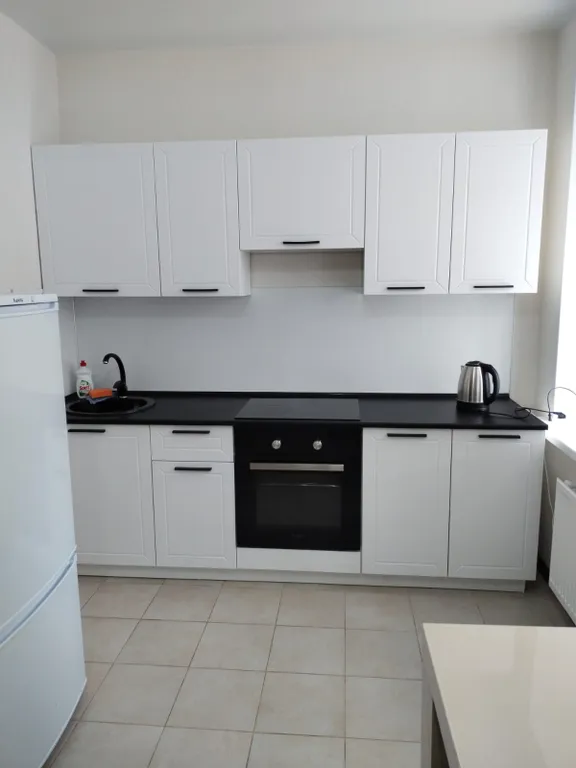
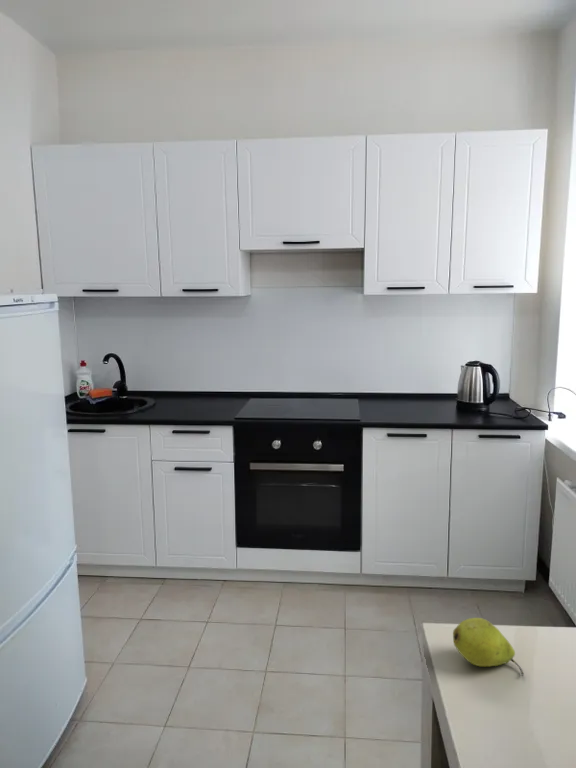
+ fruit (488, 643)
